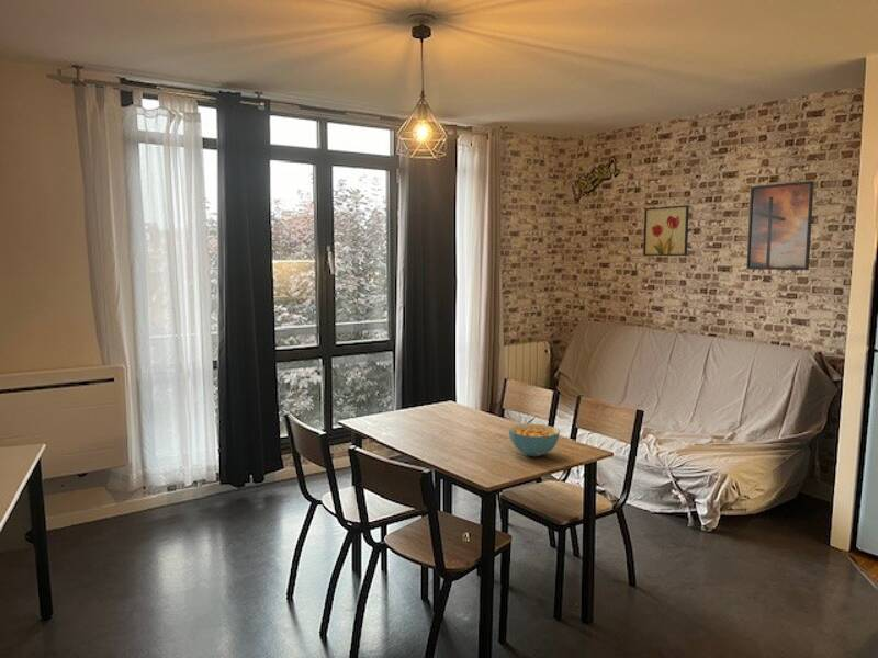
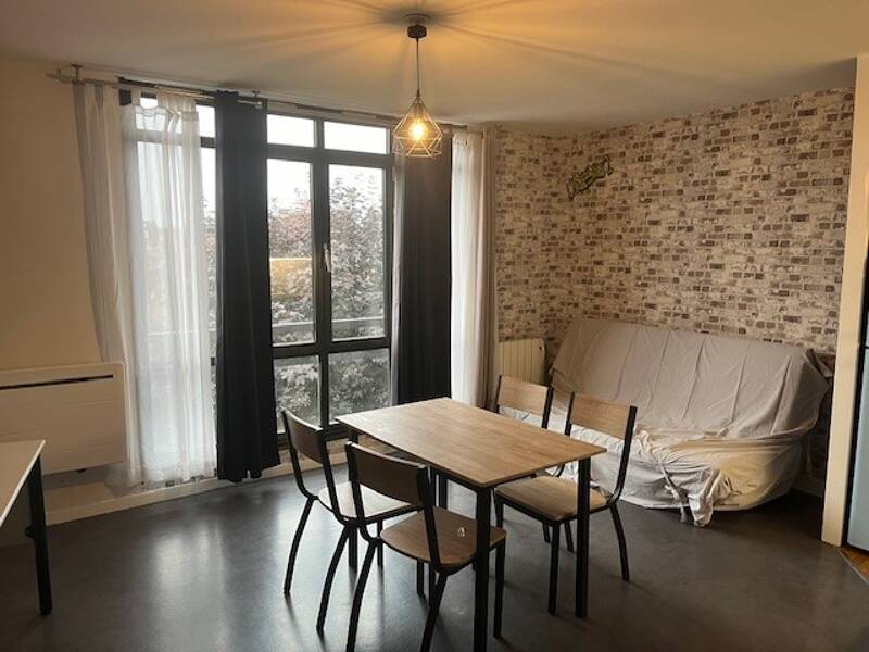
- wall art (665, 231)
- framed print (778, 227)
- cereal bowl (533, 442)
